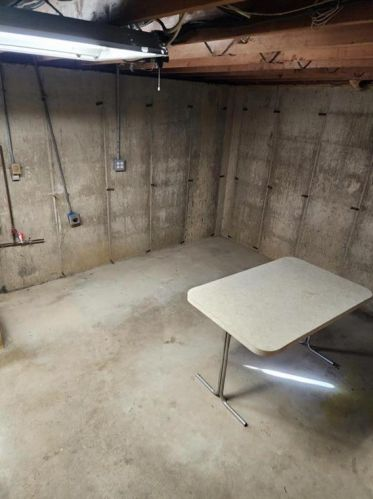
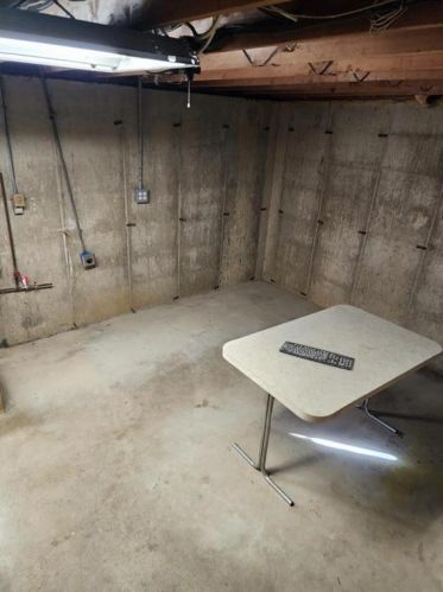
+ keyboard (316, 354)
